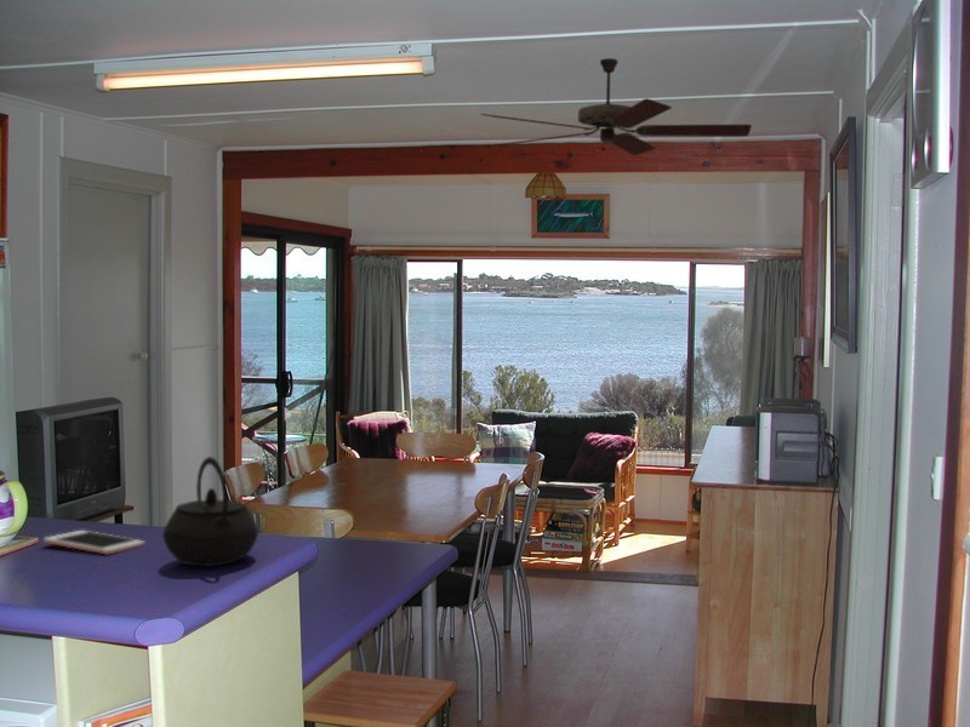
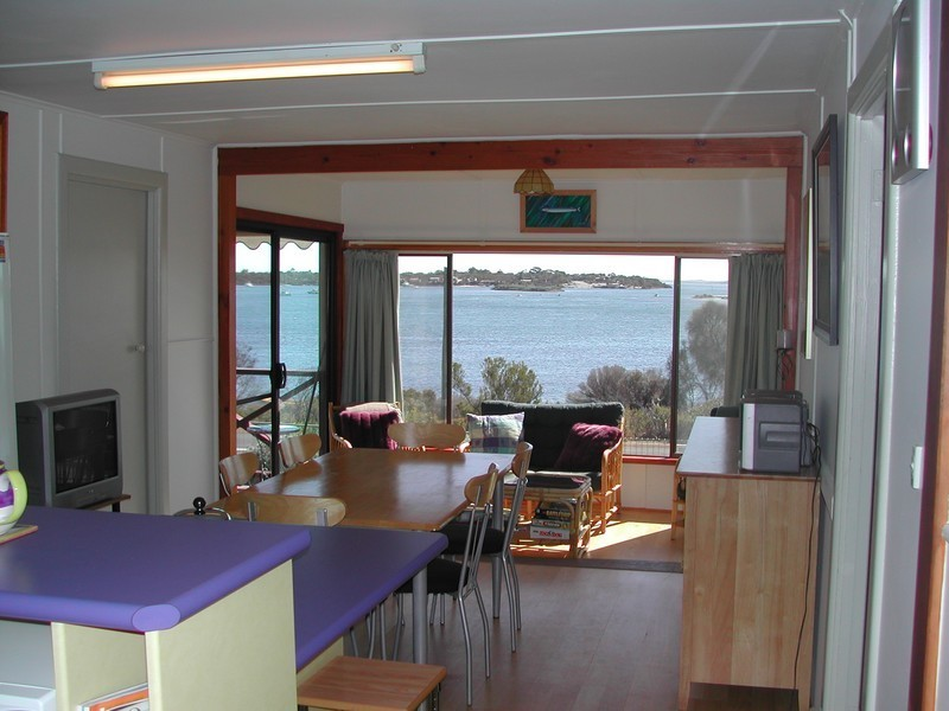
- ceiling fan (617, 104)
- kettle (209, 508)
- cell phone (93, 542)
